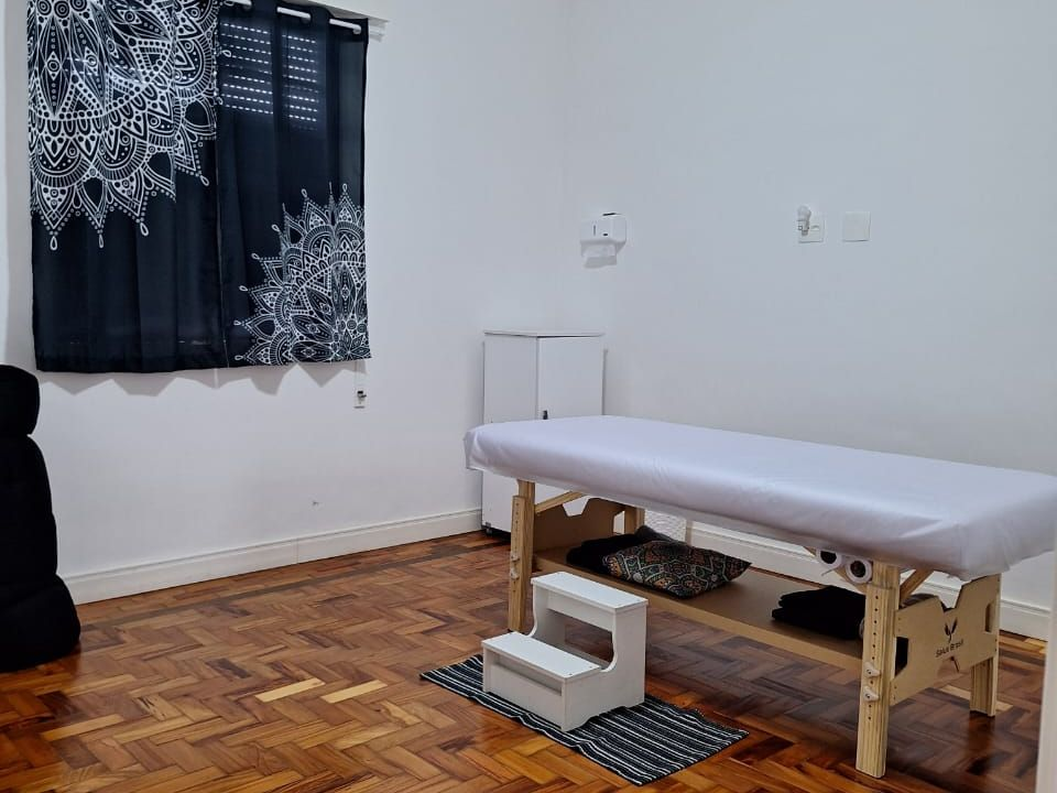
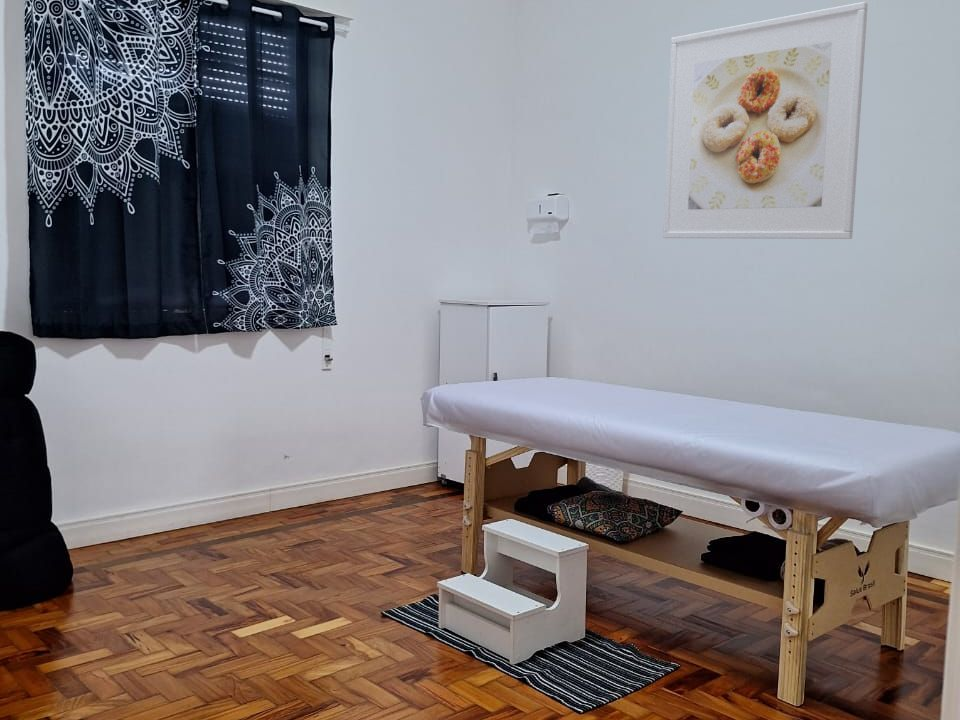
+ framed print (755, 131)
